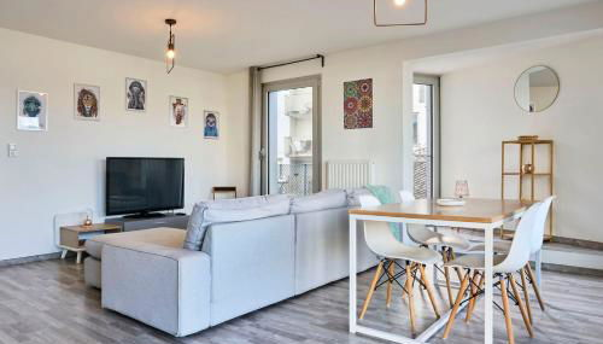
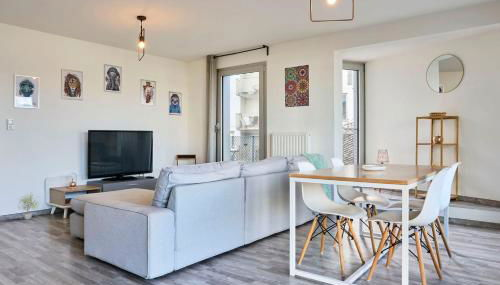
+ potted plant (28, 204)
